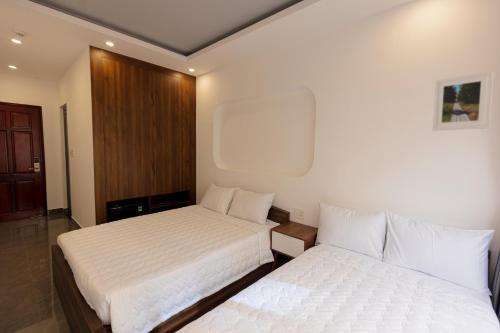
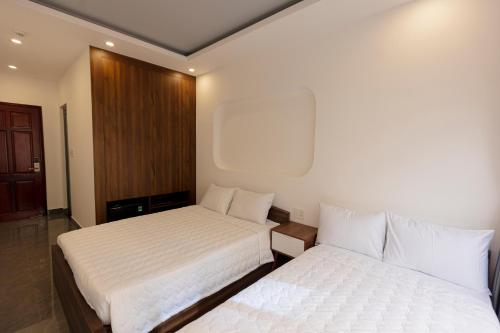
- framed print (460, 102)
